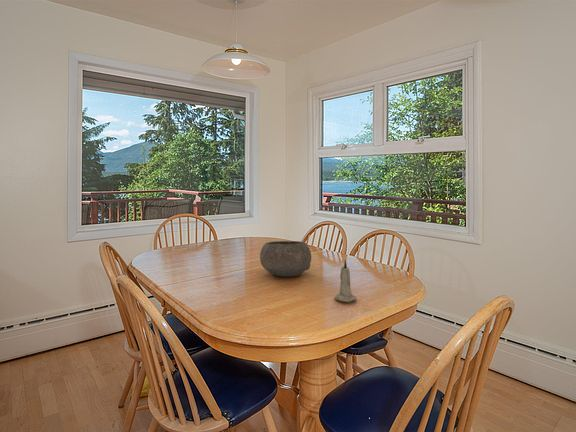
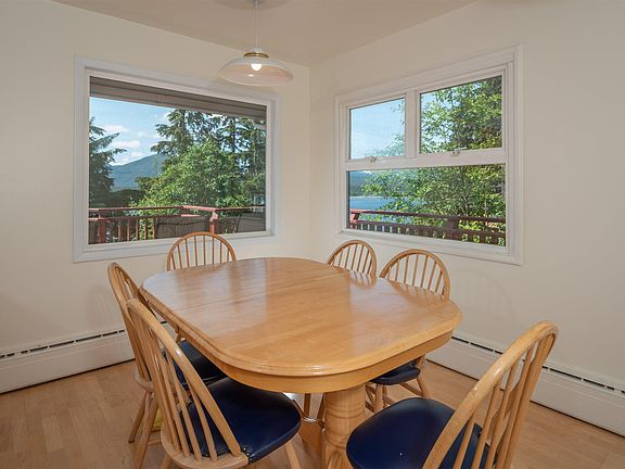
- bowl (285, 258)
- candle (344, 279)
